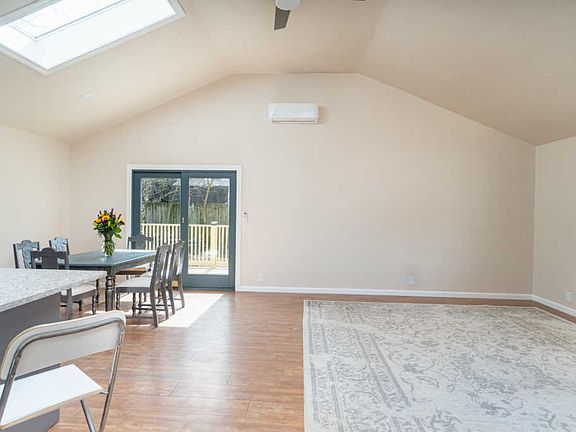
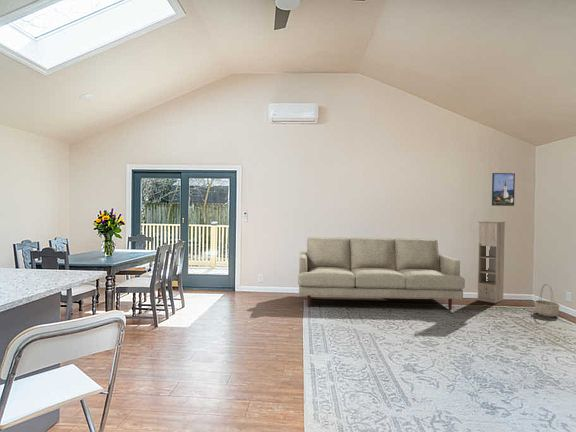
+ basket (546, 301)
+ sofa (374, 270)
+ storage cabinet (491, 260)
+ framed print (503, 189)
